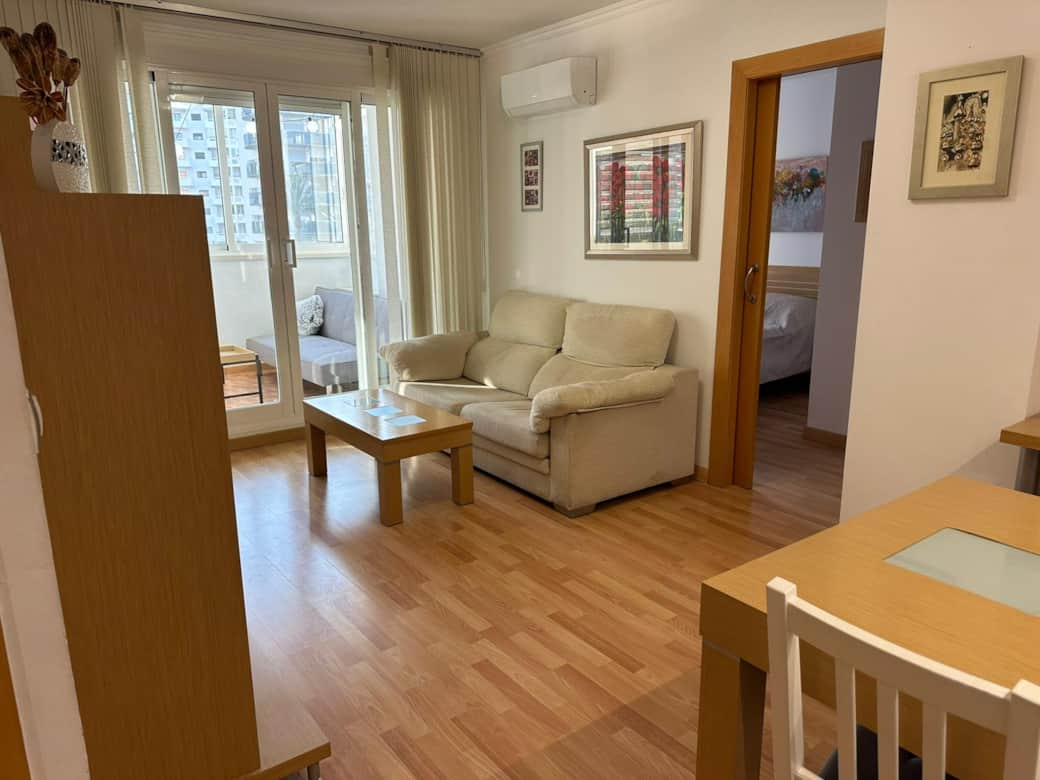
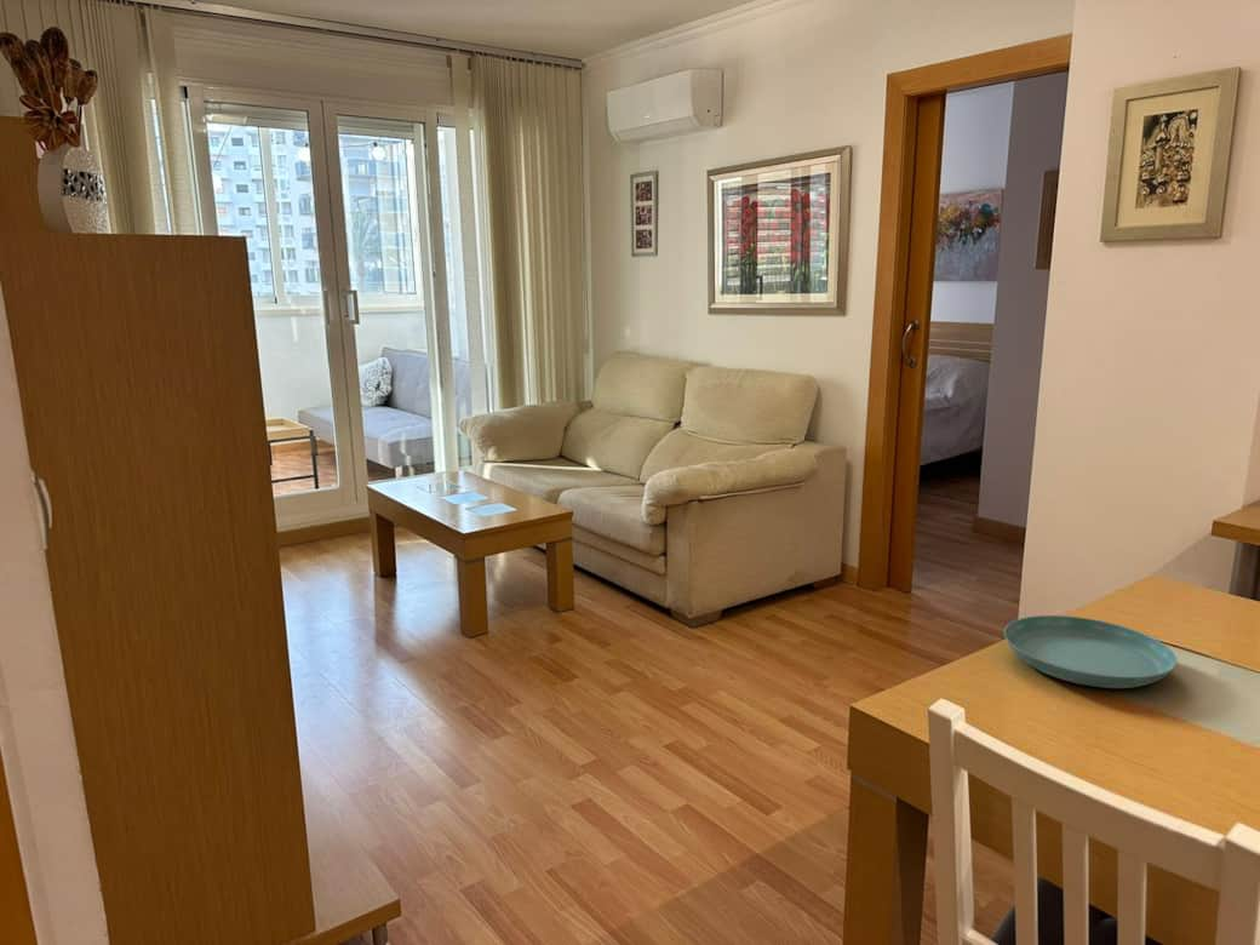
+ saucer (1086, 652)
